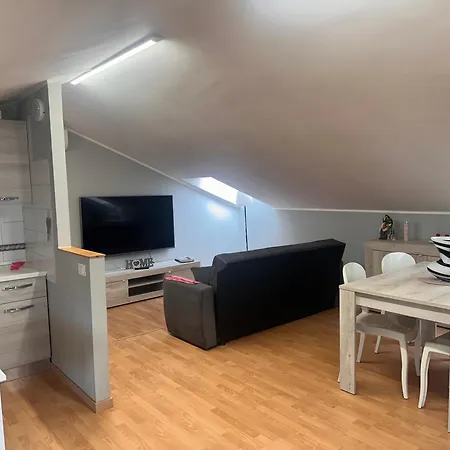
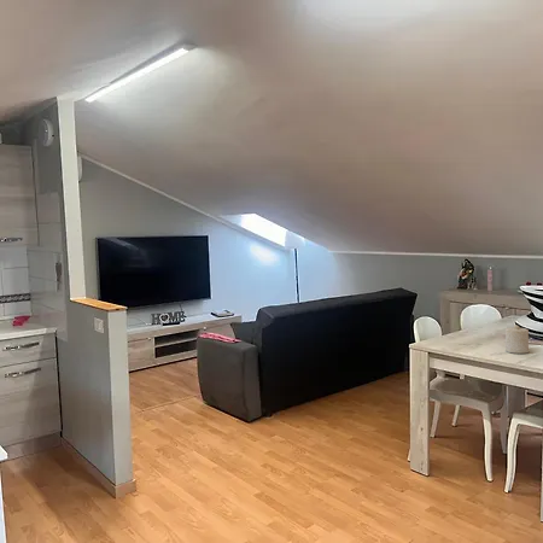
+ candle (516, 338)
